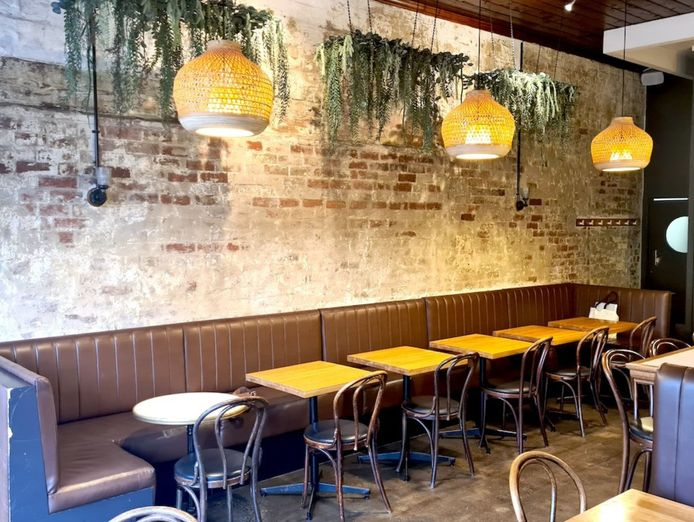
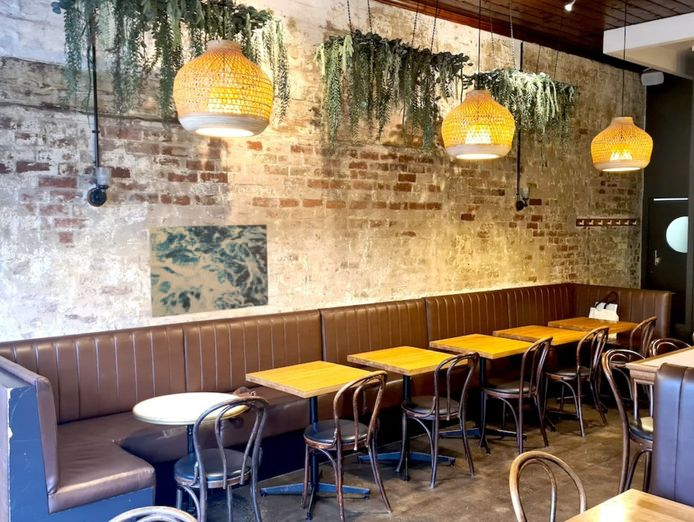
+ wall art (212, 268)
